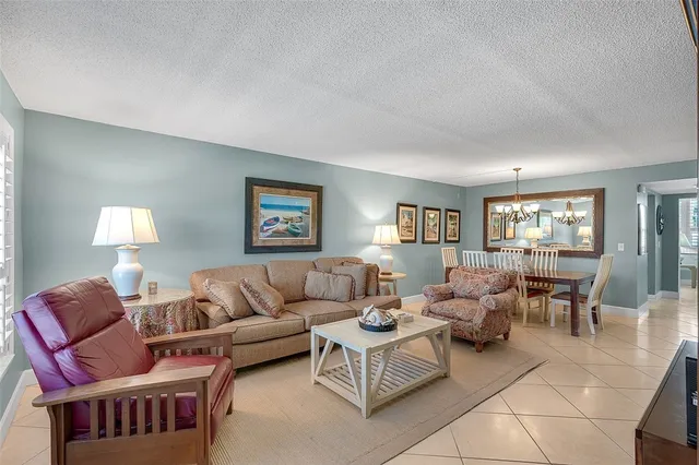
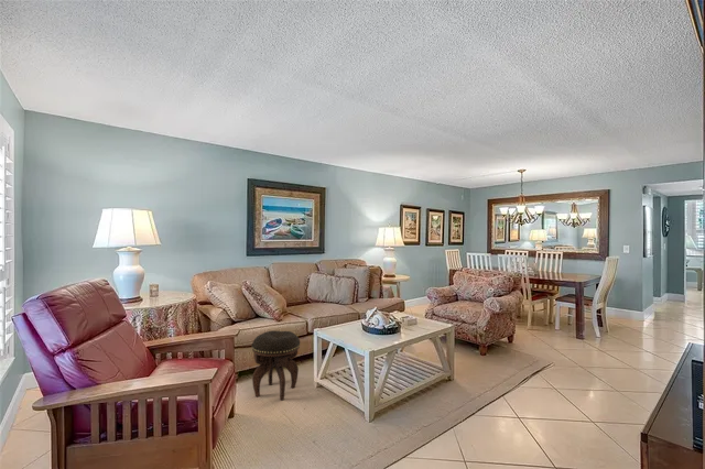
+ footstool (275, 362)
